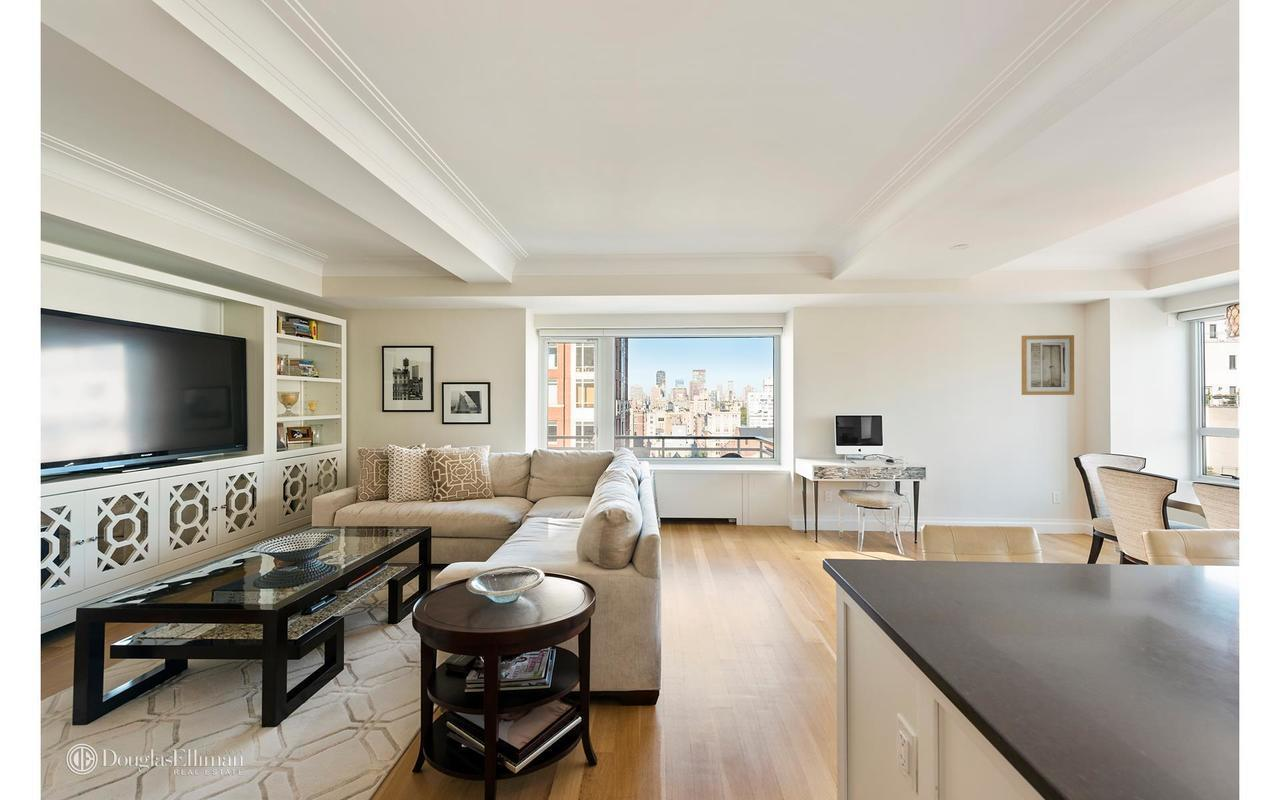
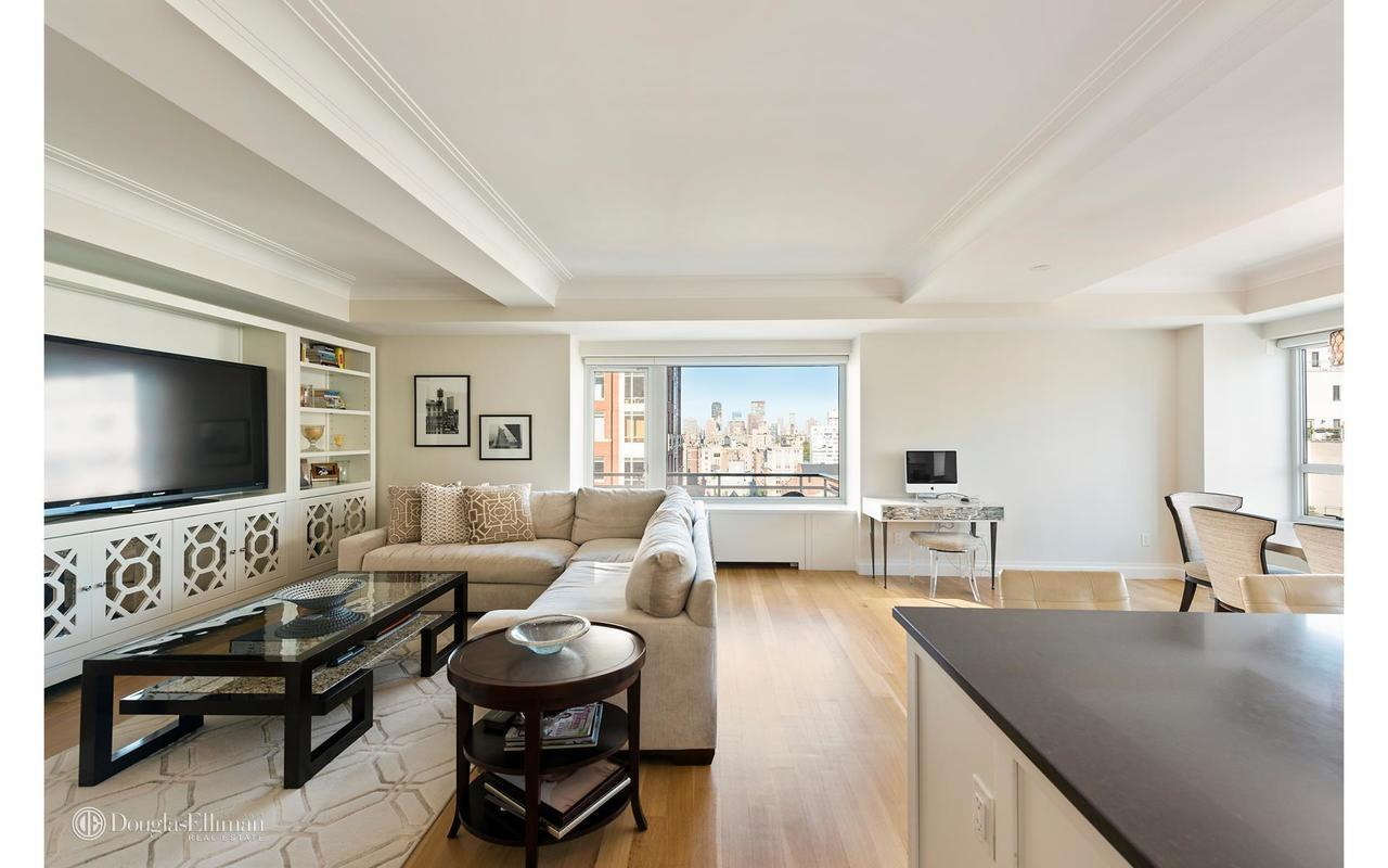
- wall art (1047, 365)
